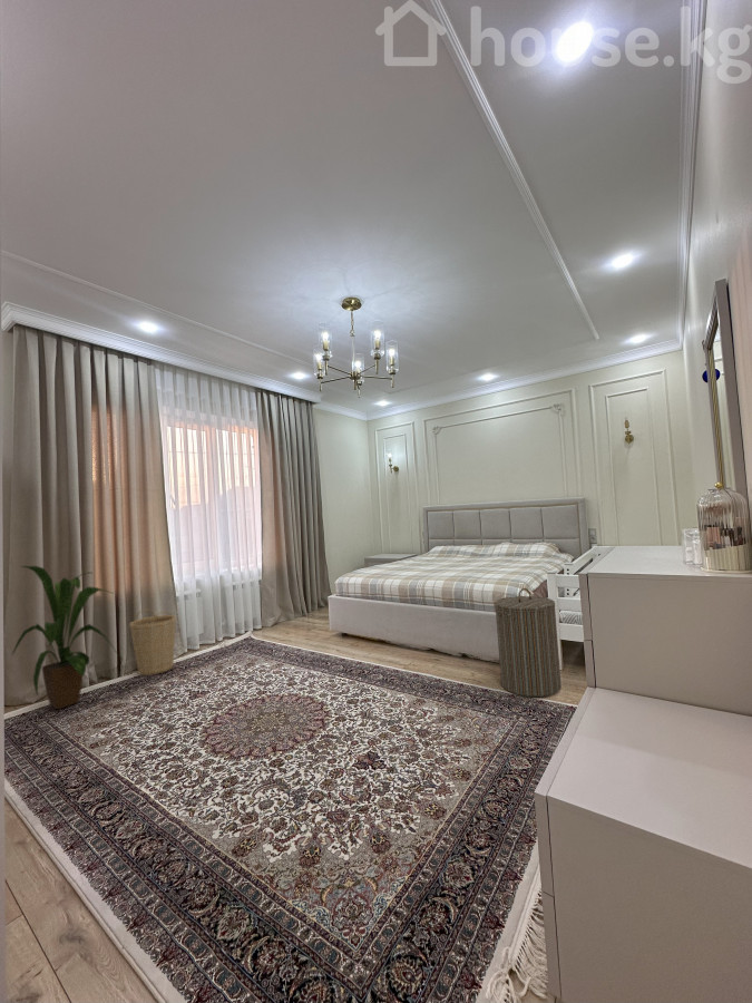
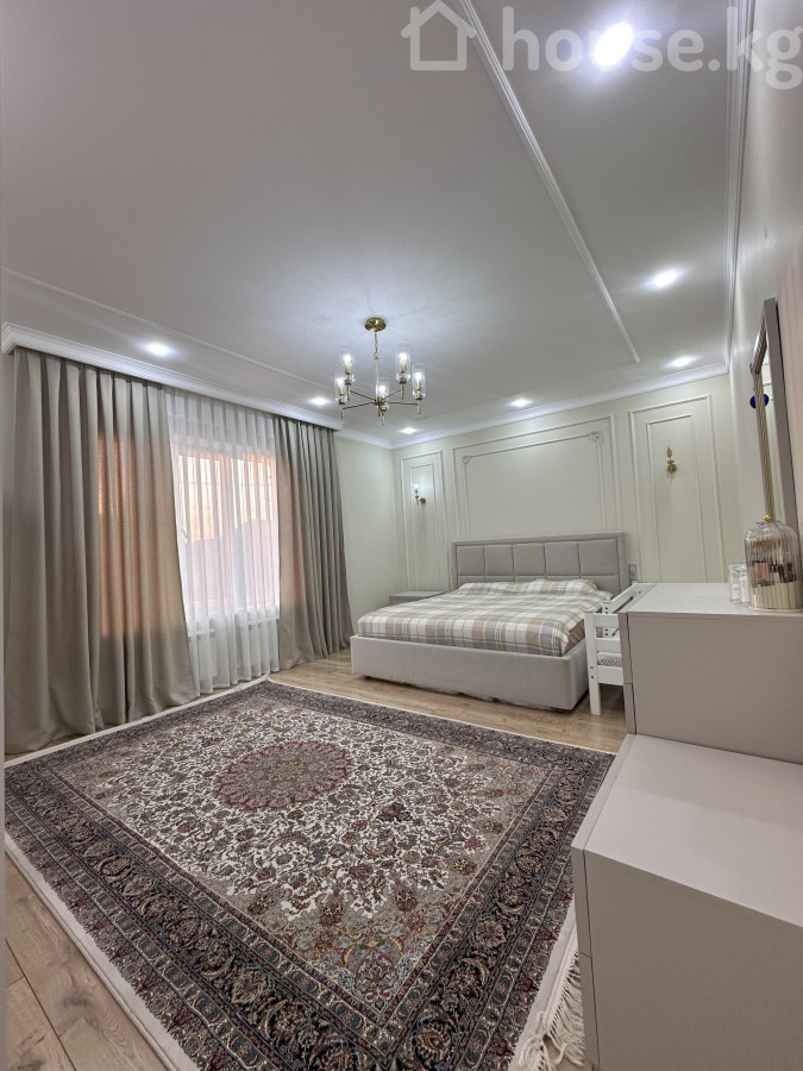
- house plant (72, 629)
- laundry hamper (526, 636)
- basket (154, 640)
